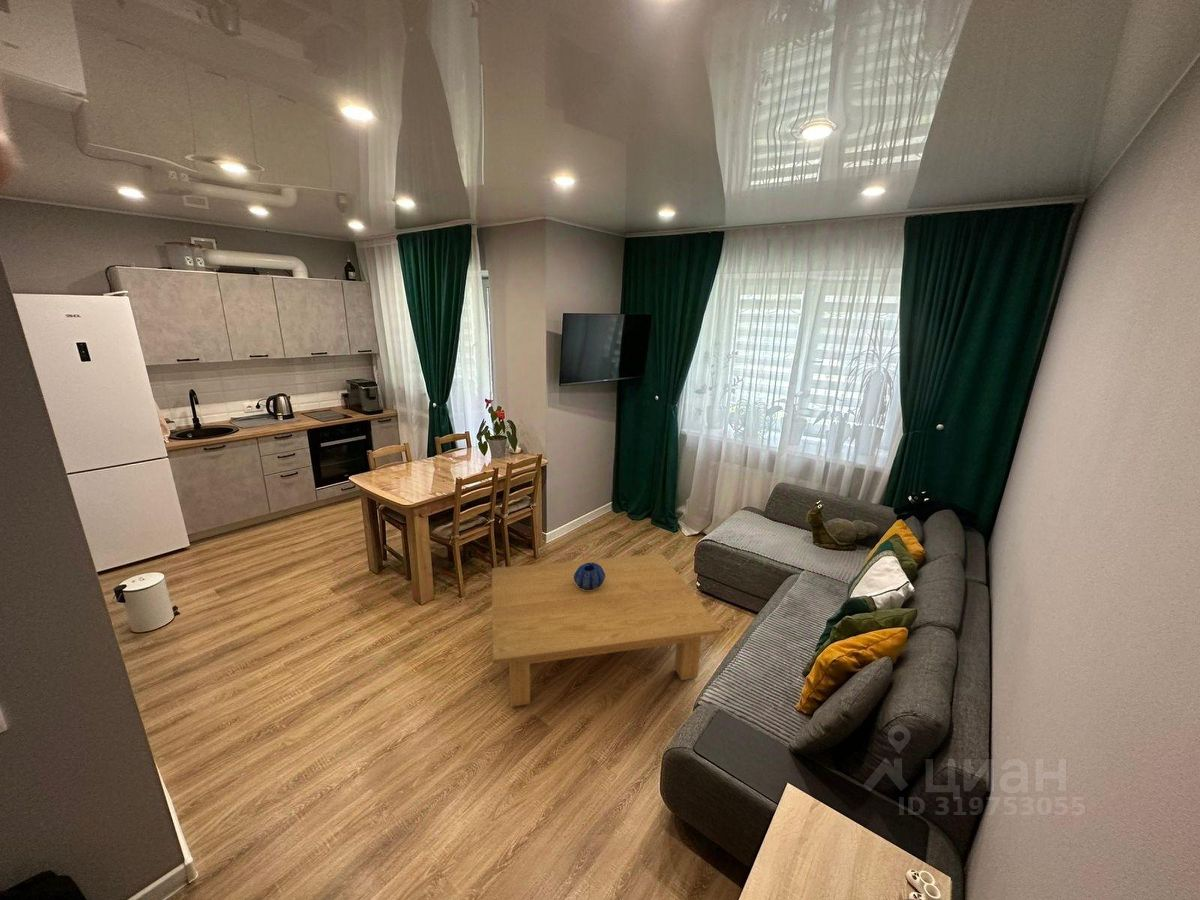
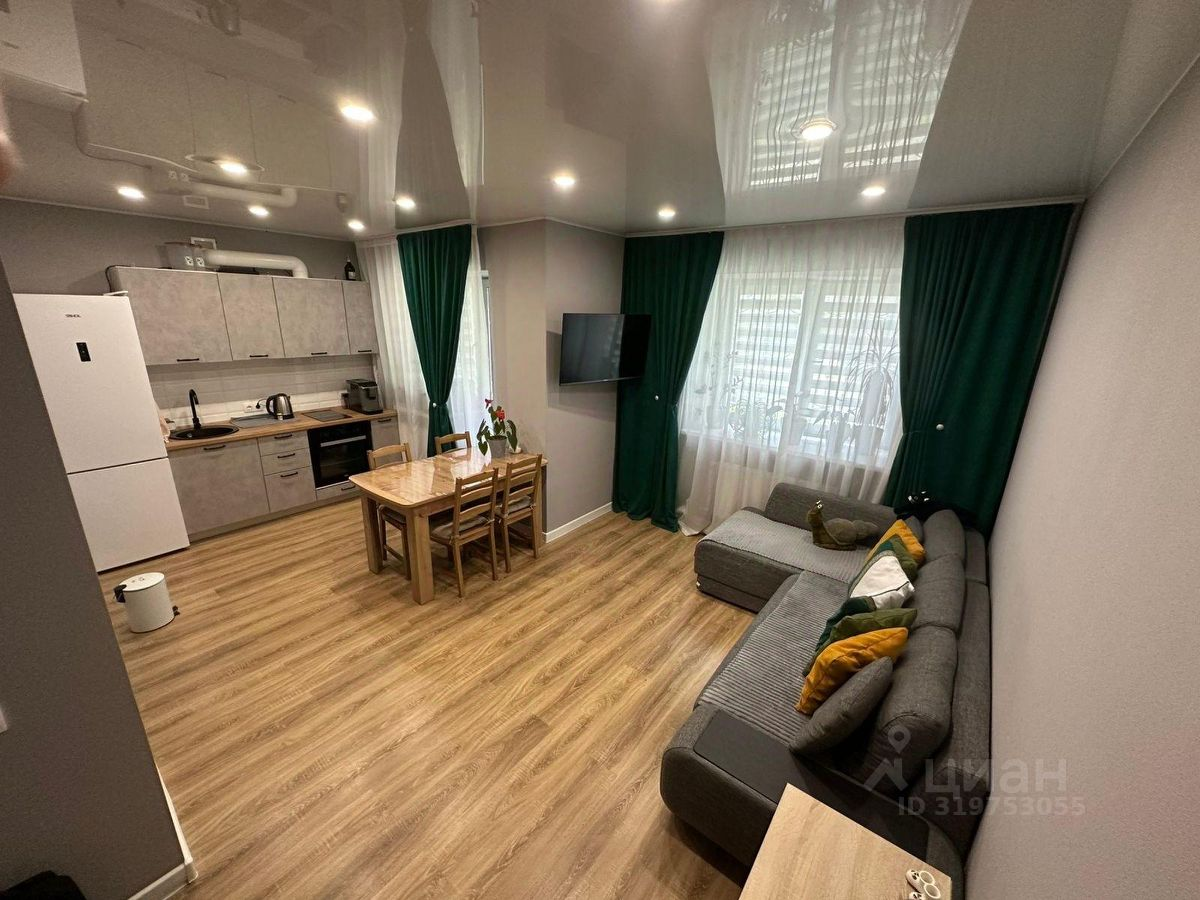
- coffee table (594, 621)
- decorative bowl (589, 575)
